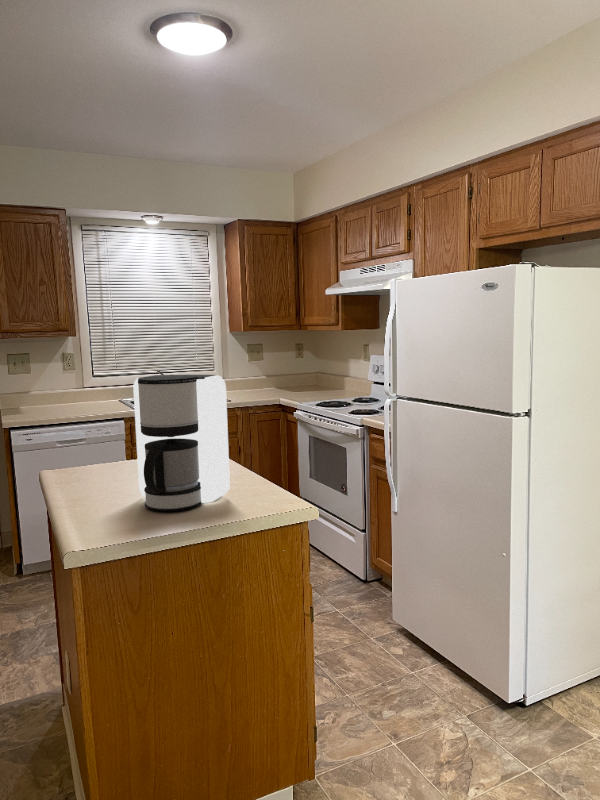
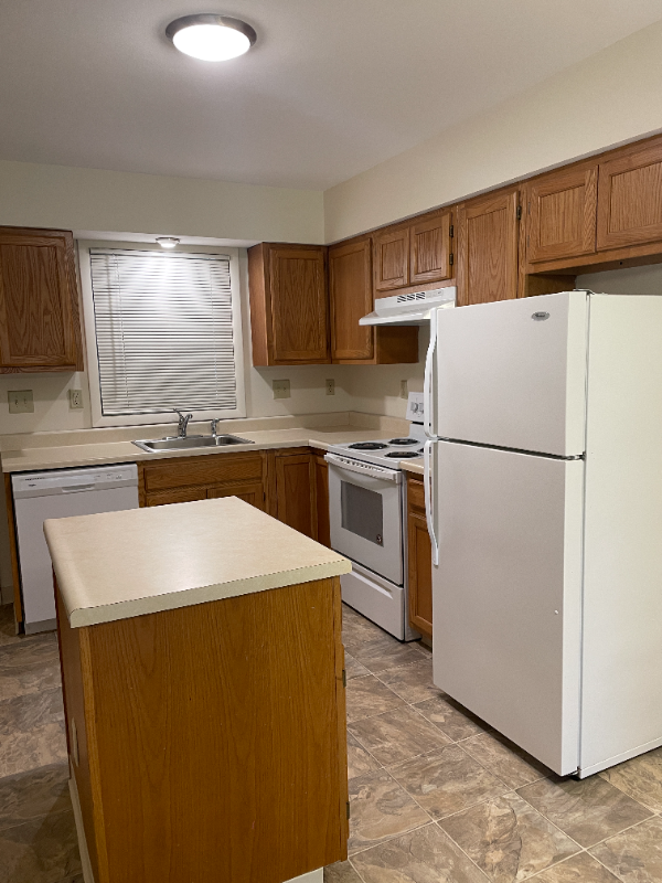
- coffee maker (170, 441)
